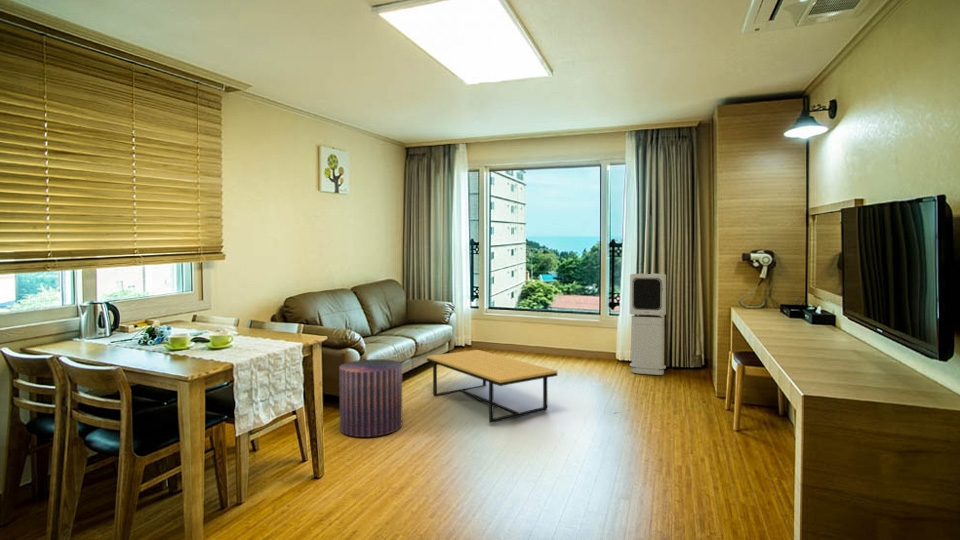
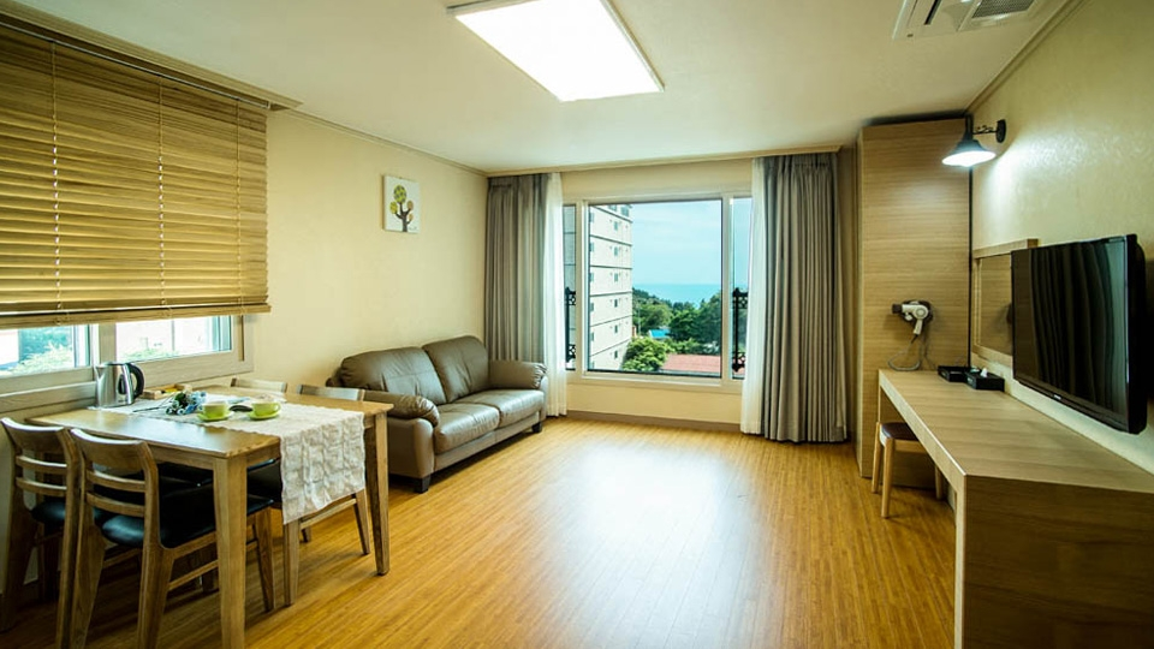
- coffee table (487, 381)
- pouf (371, 395)
- air purifier (648, 322)
